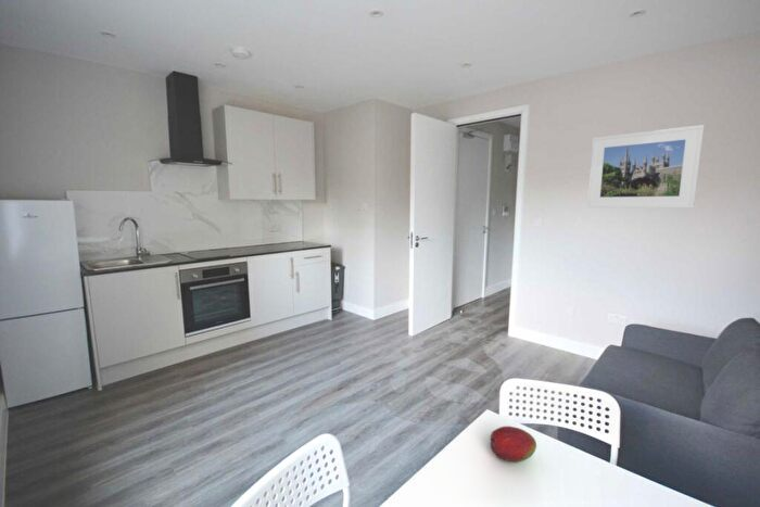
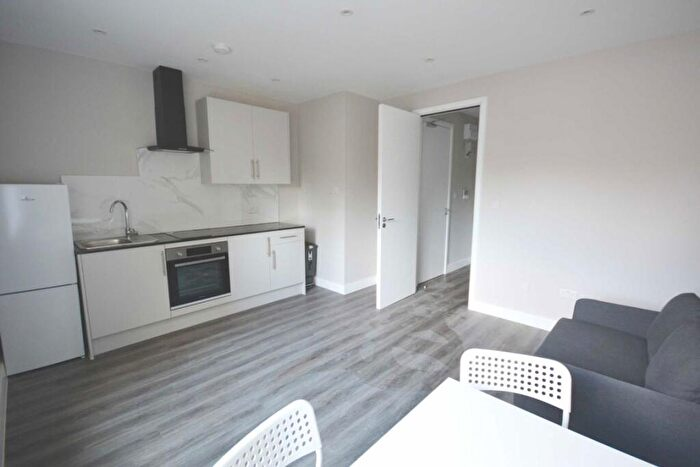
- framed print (639, 170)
- fruit (512, 442)
